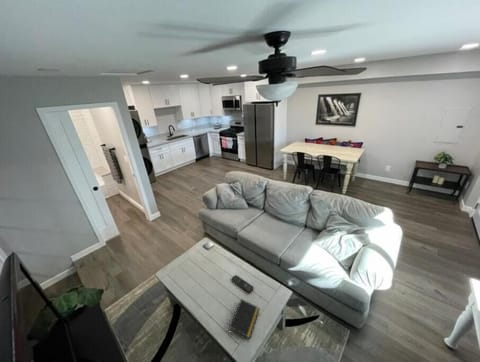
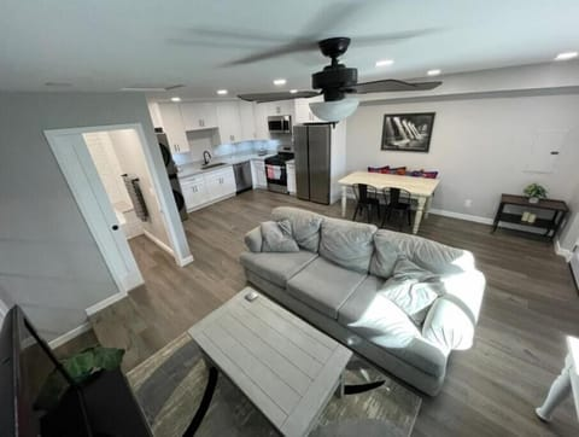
- notepad (245, 317)
- remote control (242, 283)
